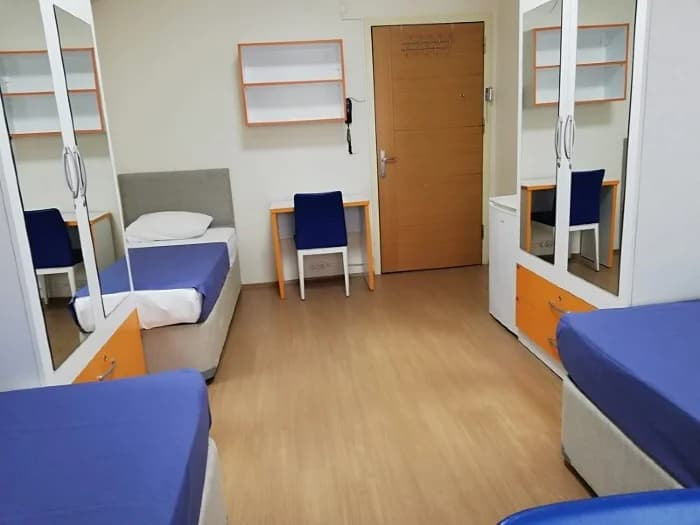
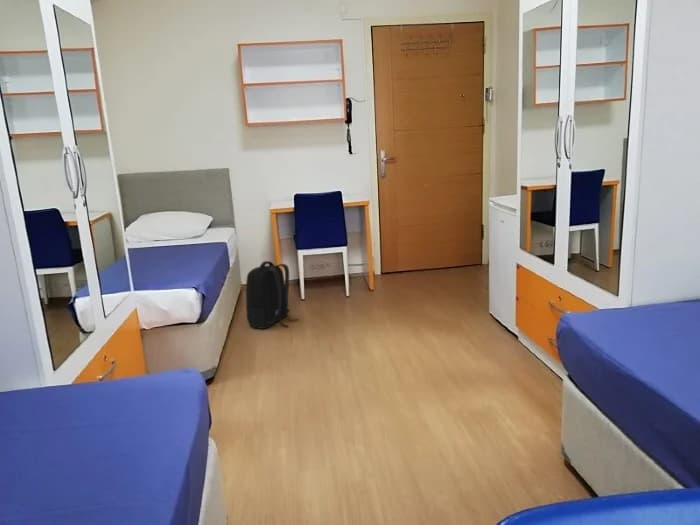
+ backpack (271, 292)
